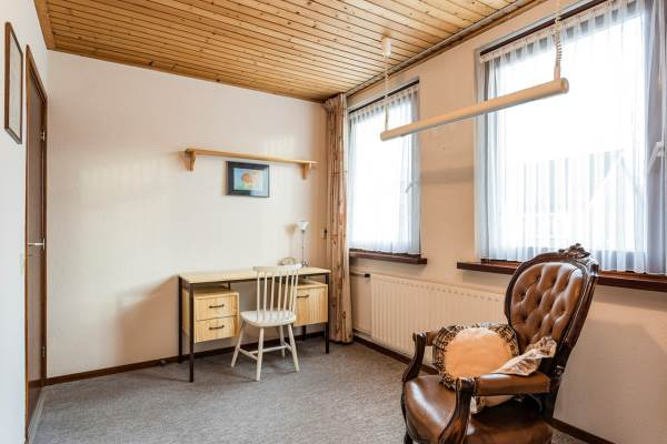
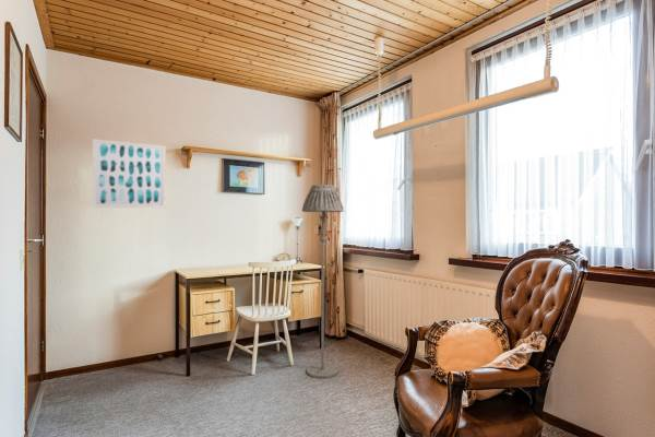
+ wall art (130, 175)
+ floor lamp (322, 277)
